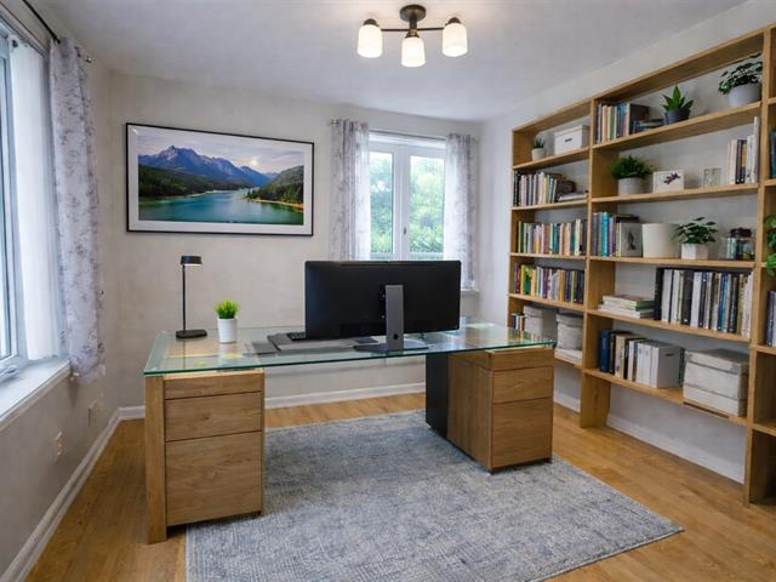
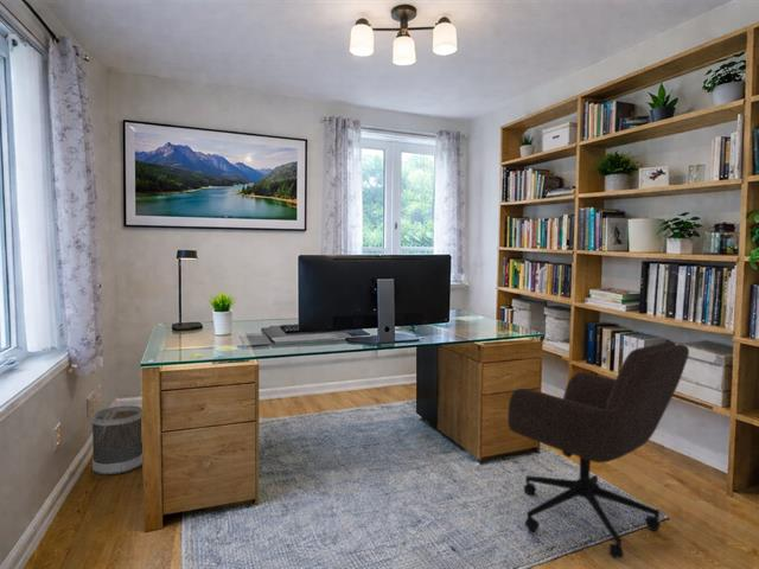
+ office chair (591, 428)
+ wastebasket (119, 439)
